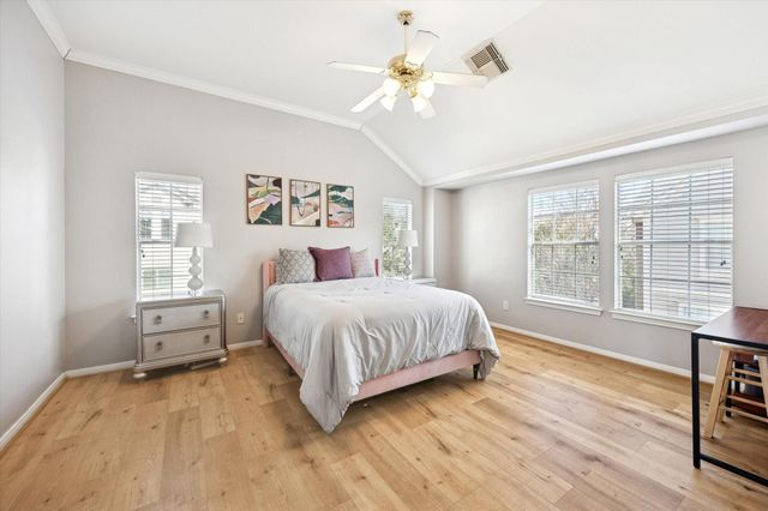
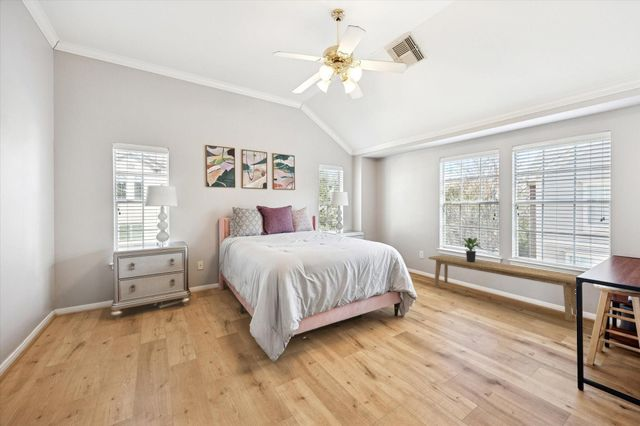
+ bench (494, 273)
+ potted plant (470, 249)
